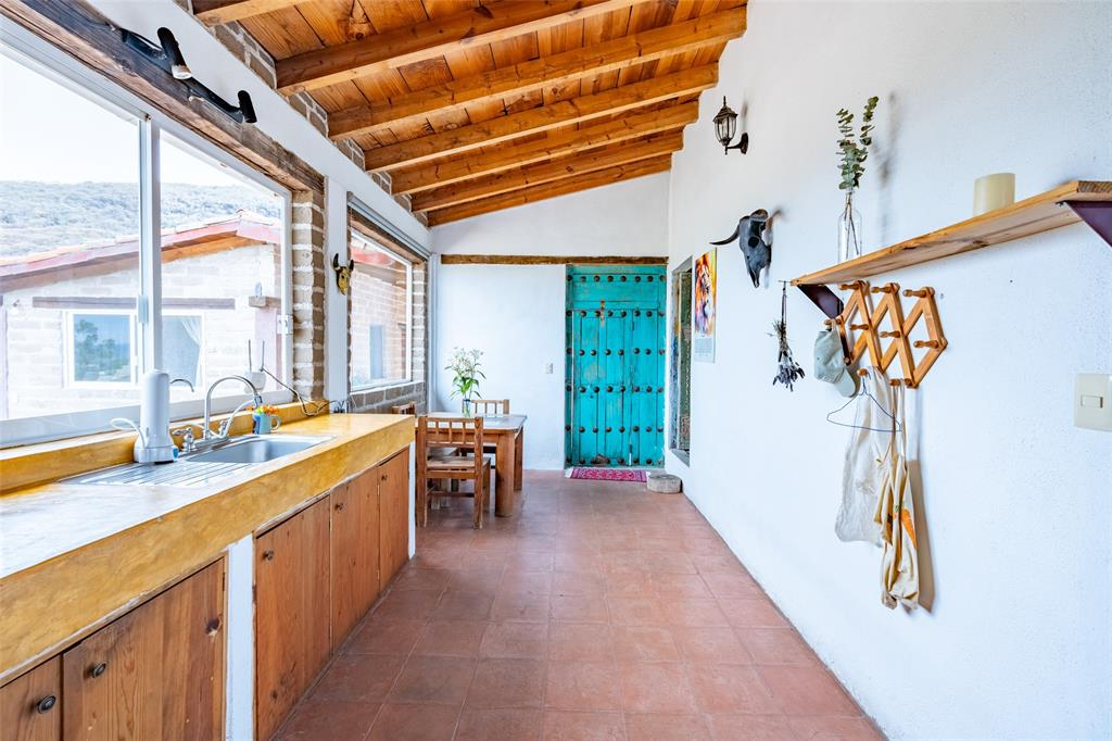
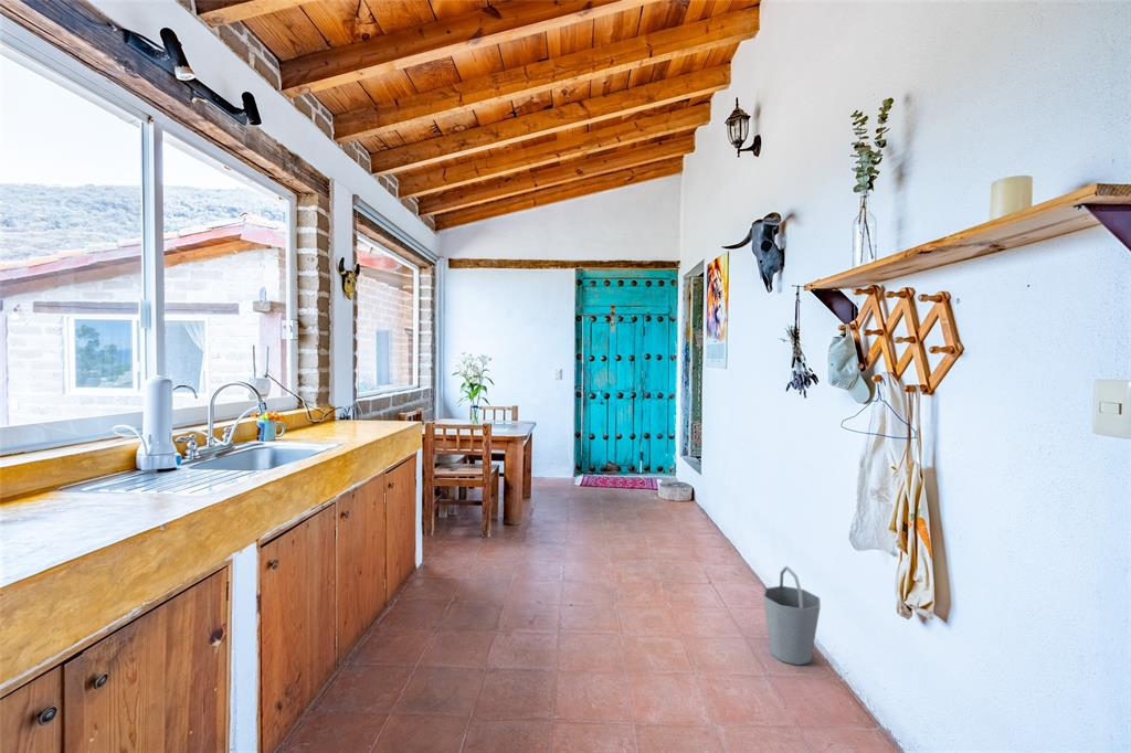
+ bucket (791, 612)
